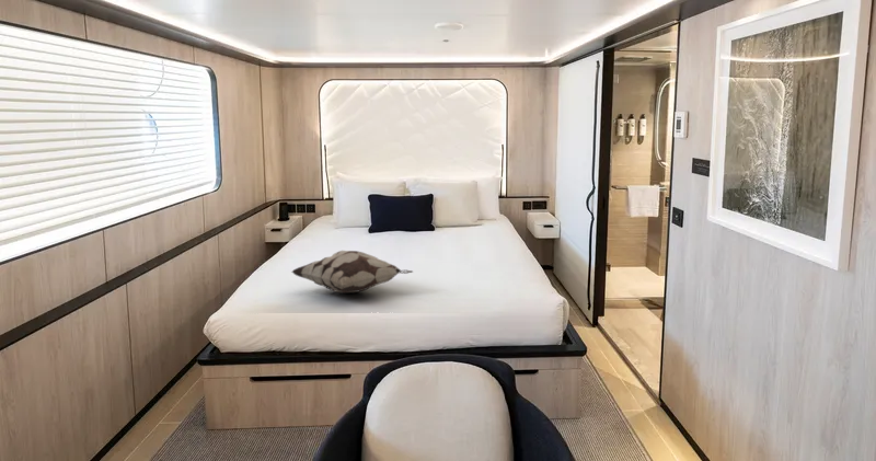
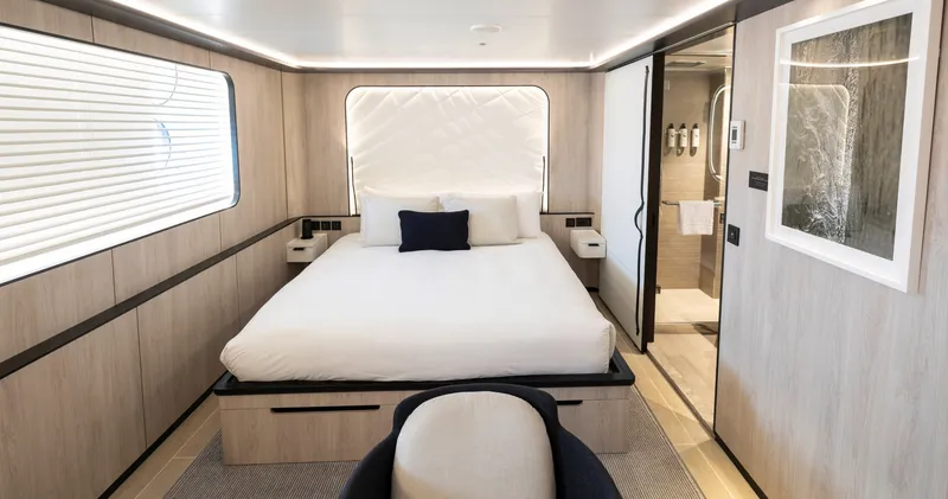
- decorative pillow (353, 272)
